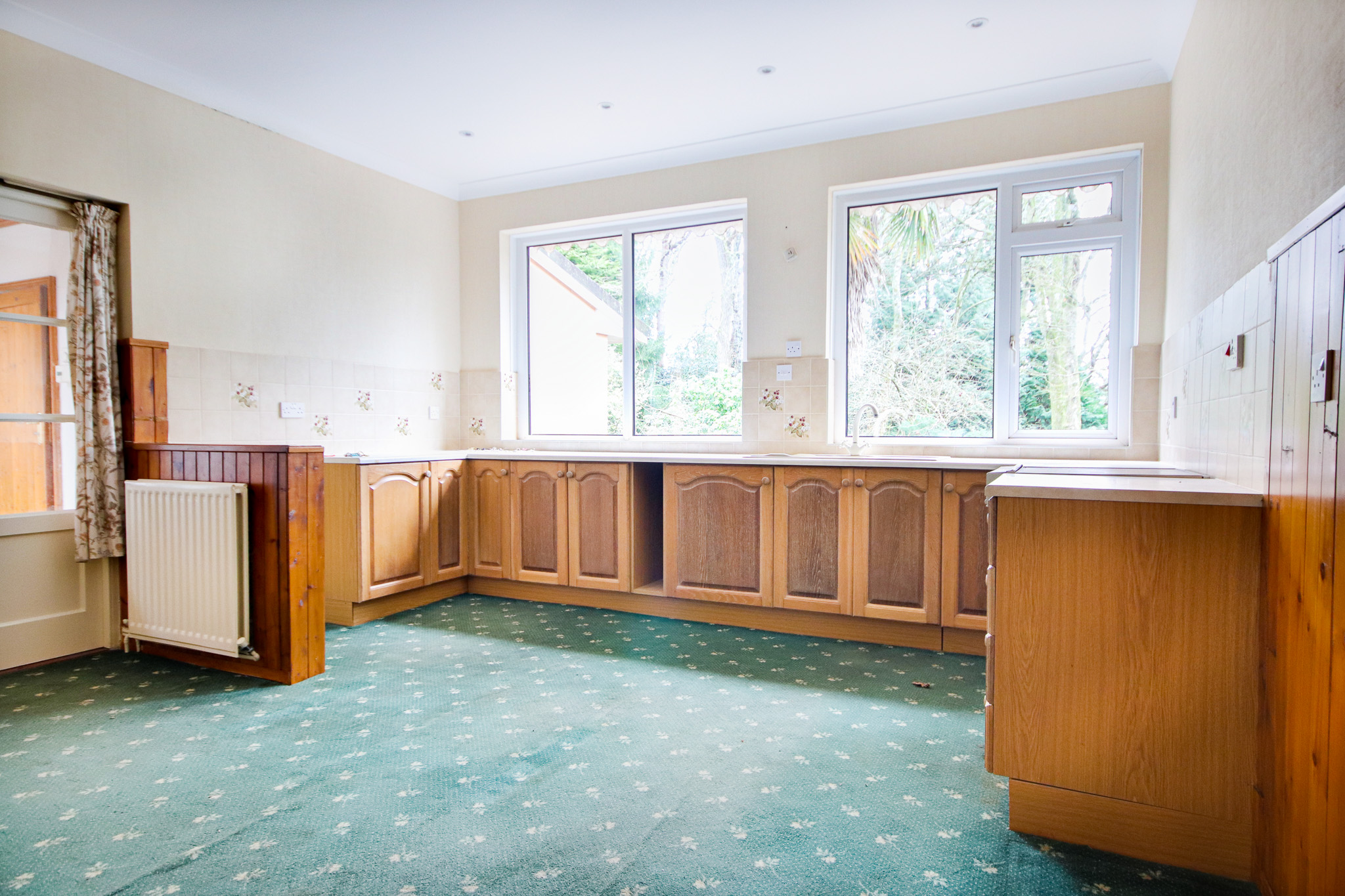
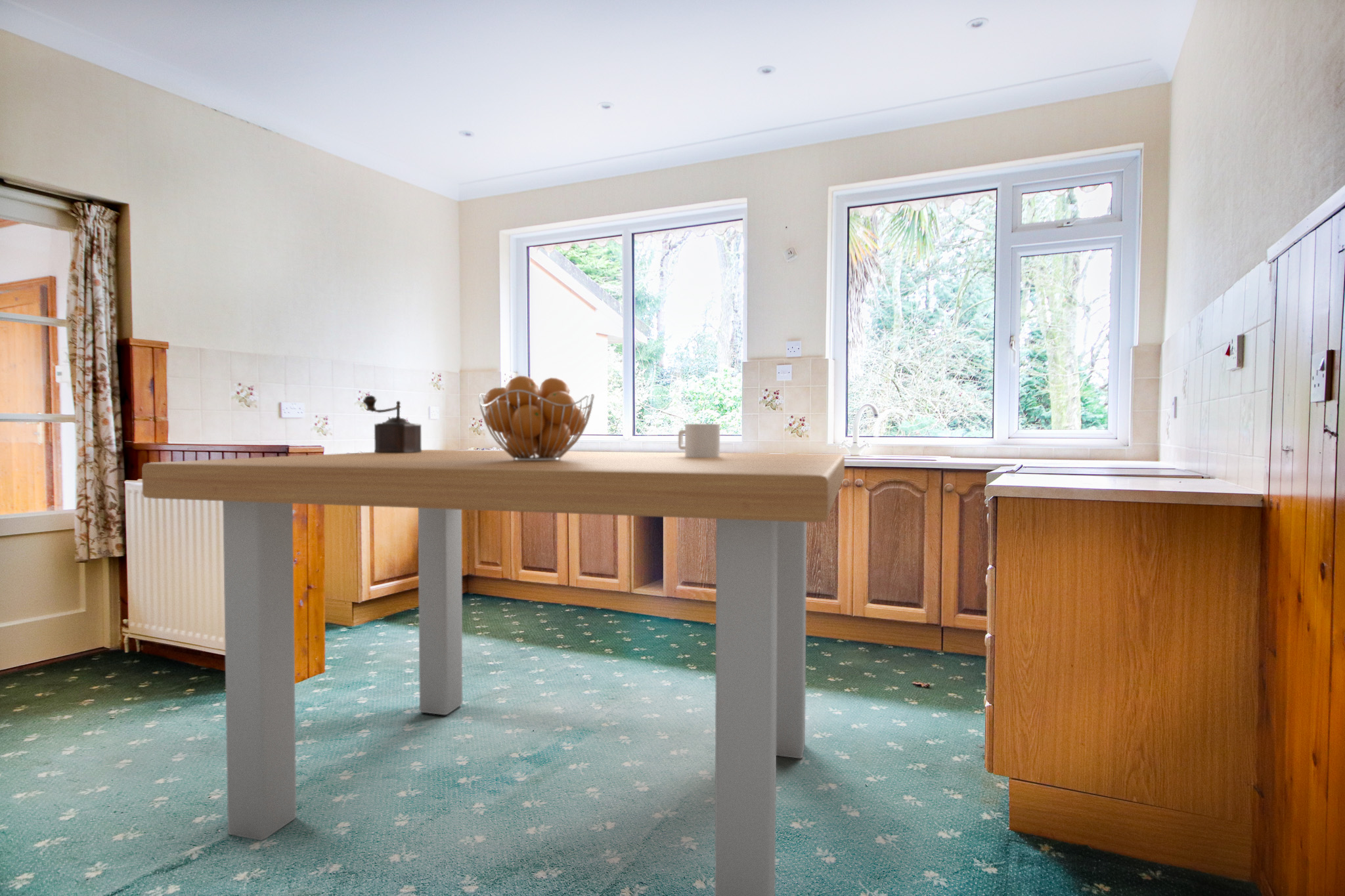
+ fruit basket (537, 417)
+ mug (698, 439)
+ pepper mill (391, 423)
+ dining table (462, 621)
